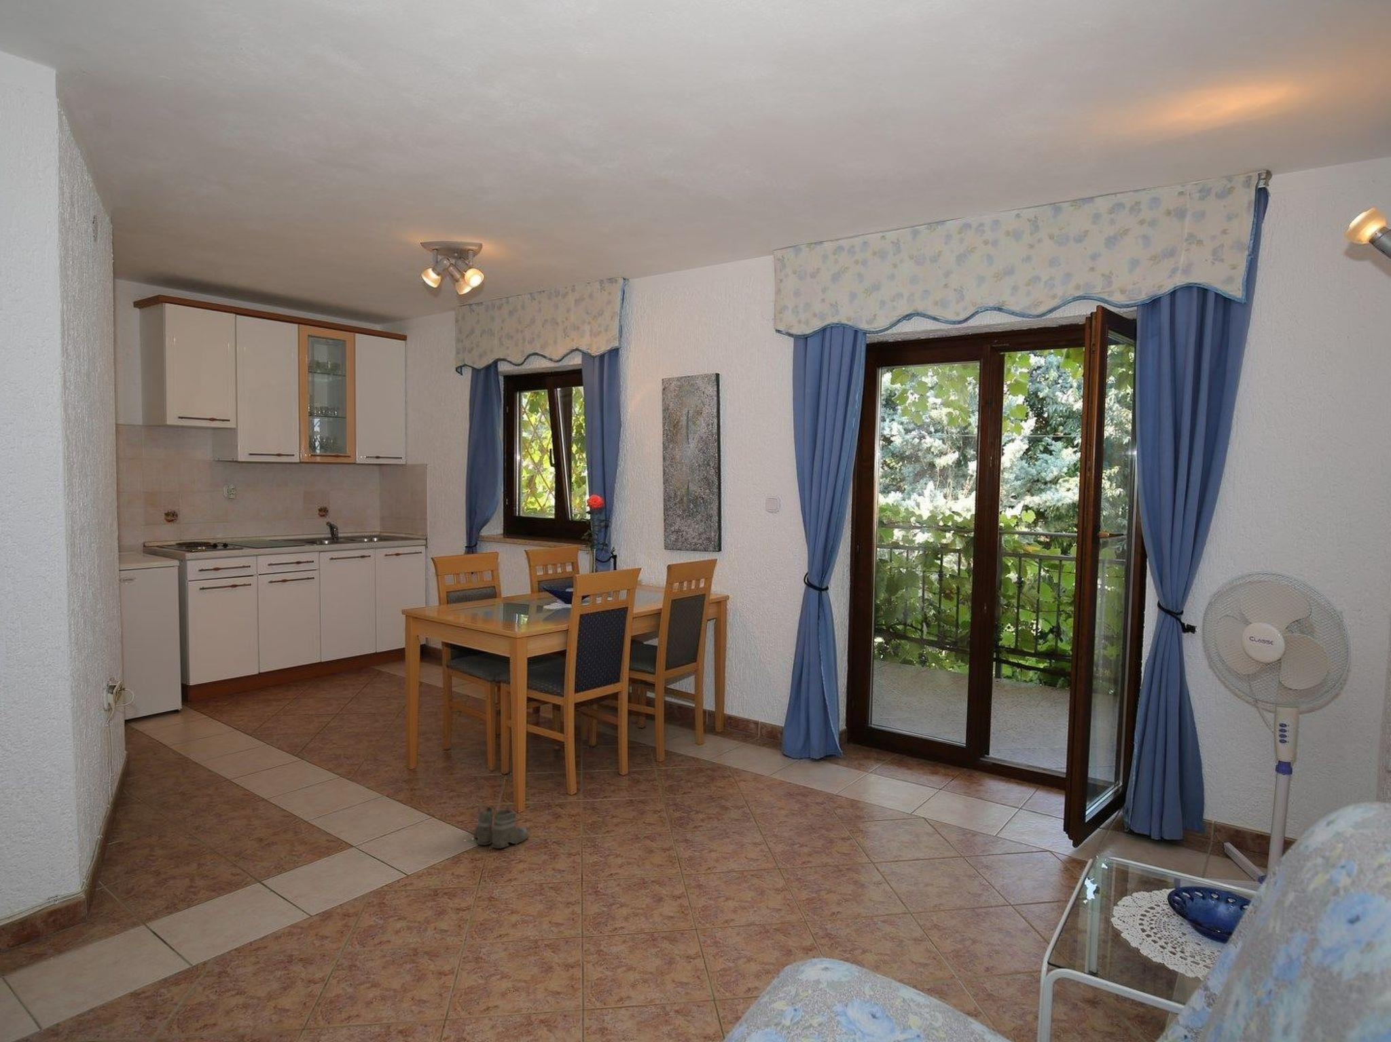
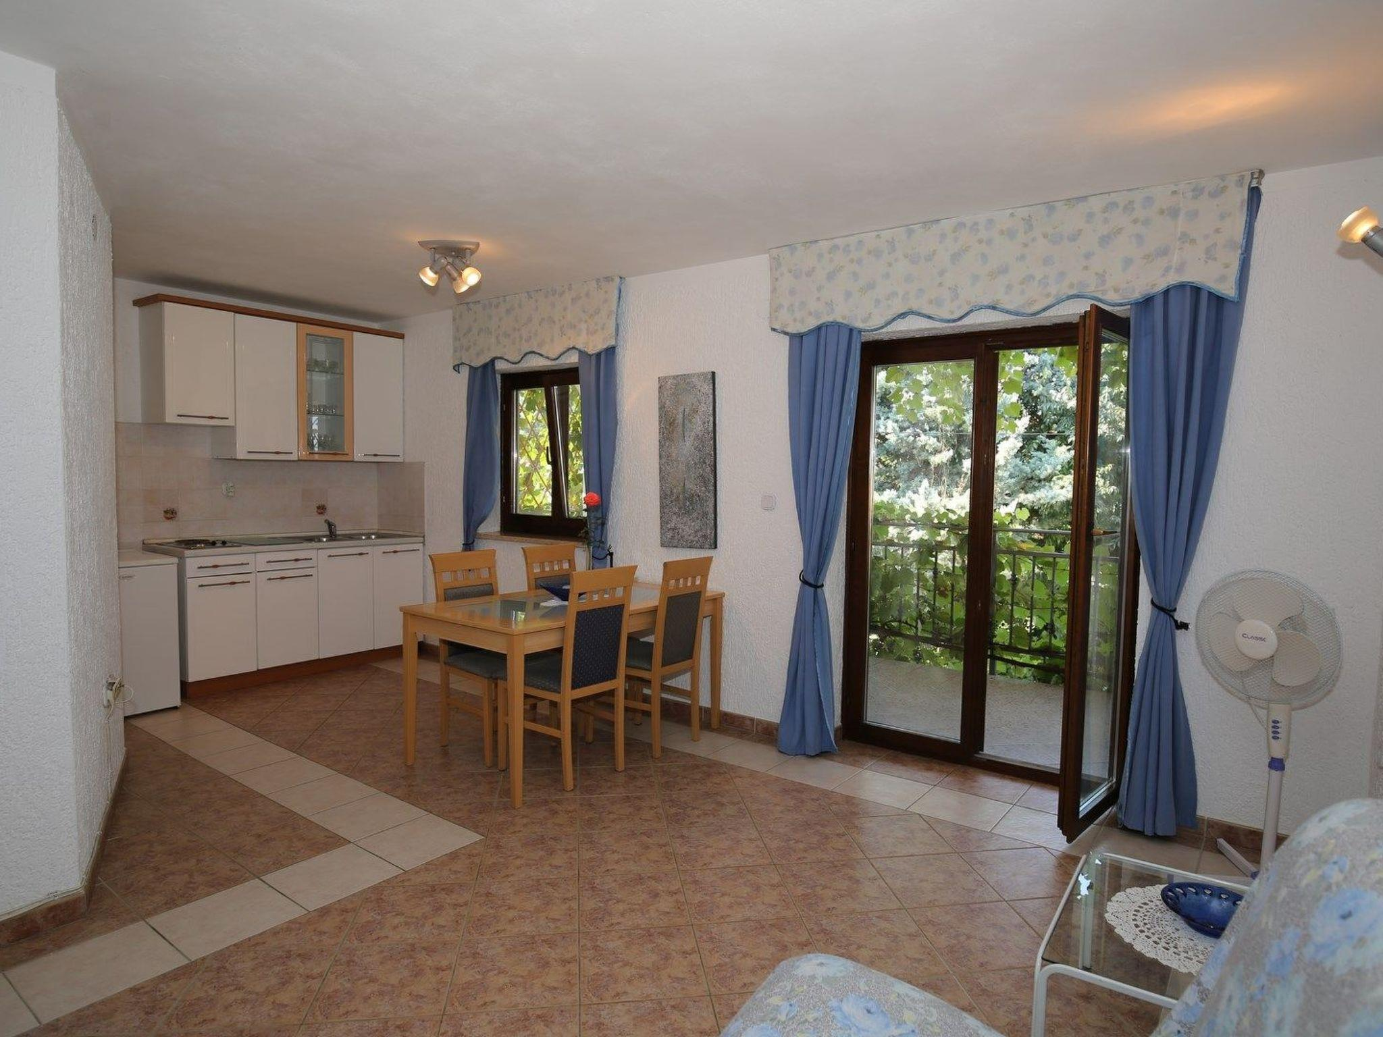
- boots (499, 823)
